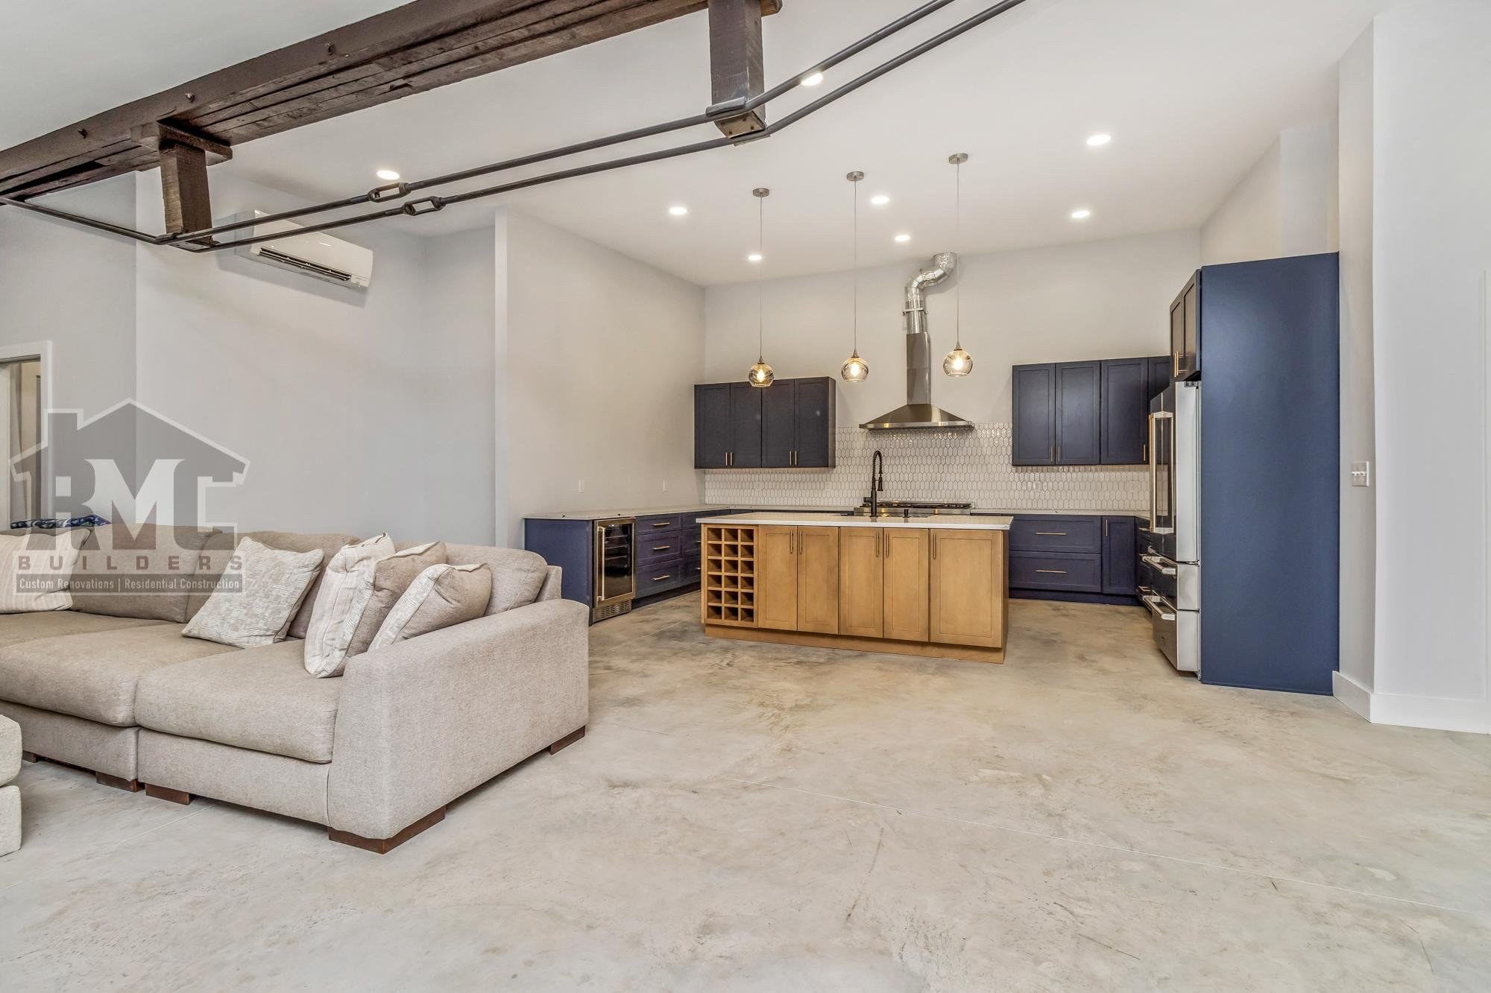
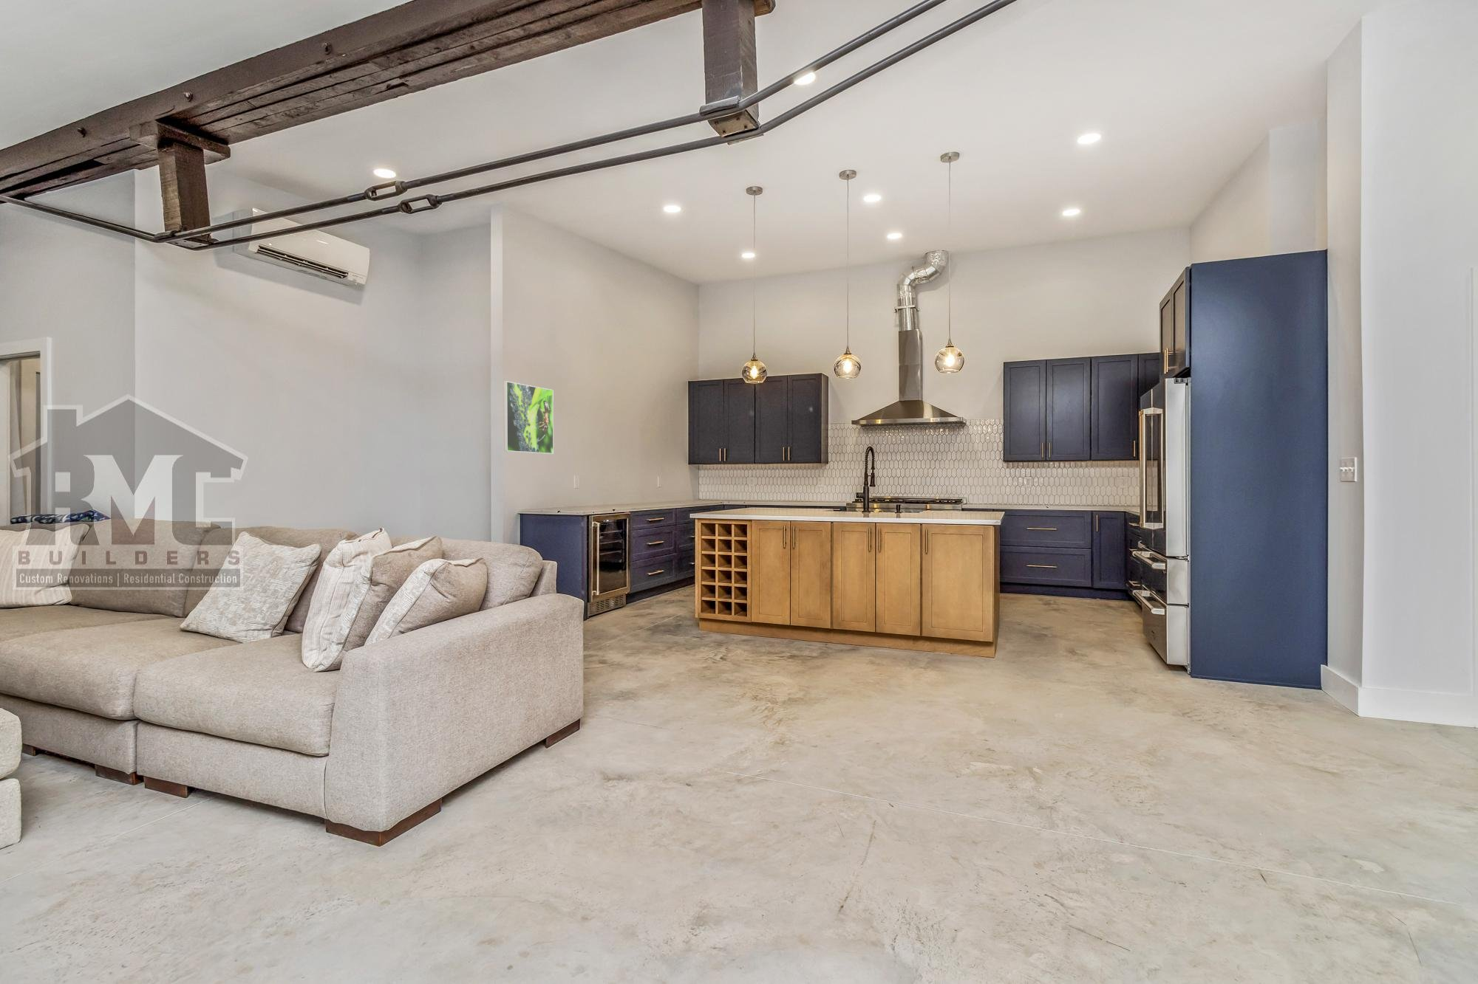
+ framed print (530, 418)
